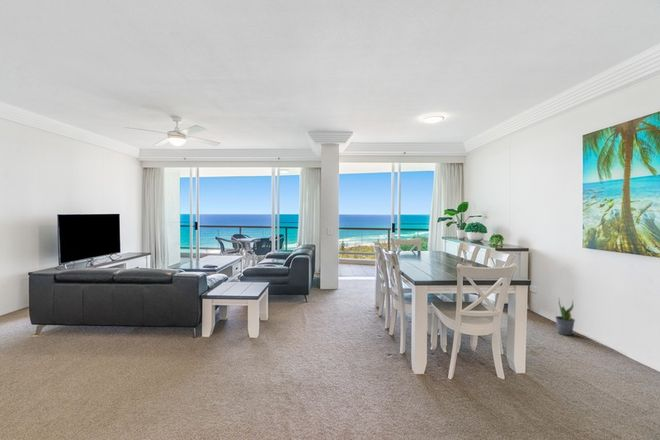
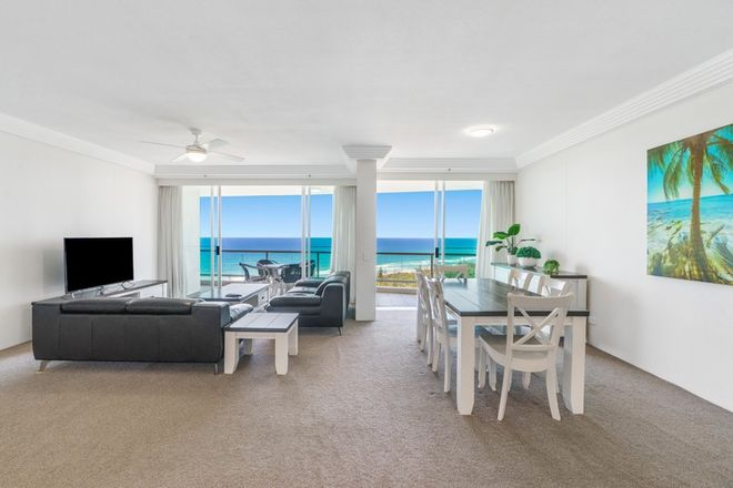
- potted plant (565, 315)
